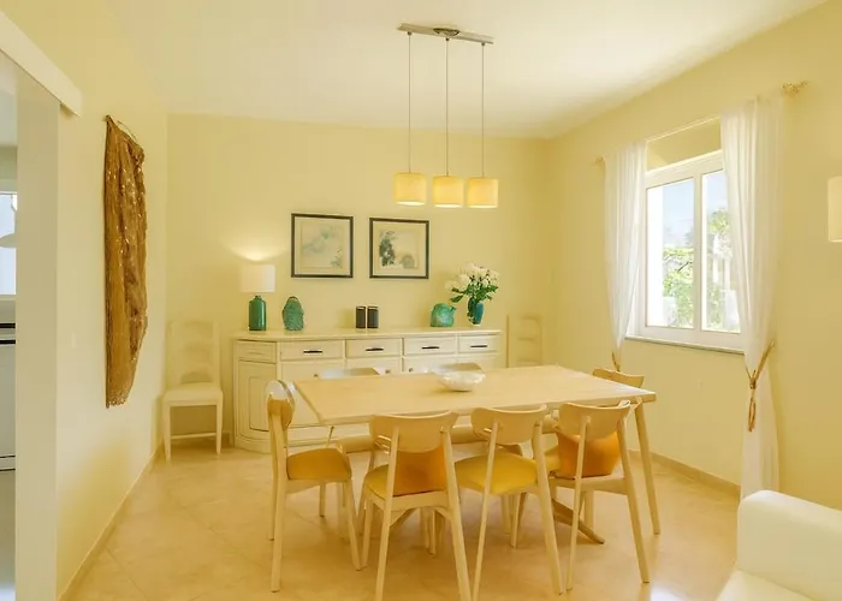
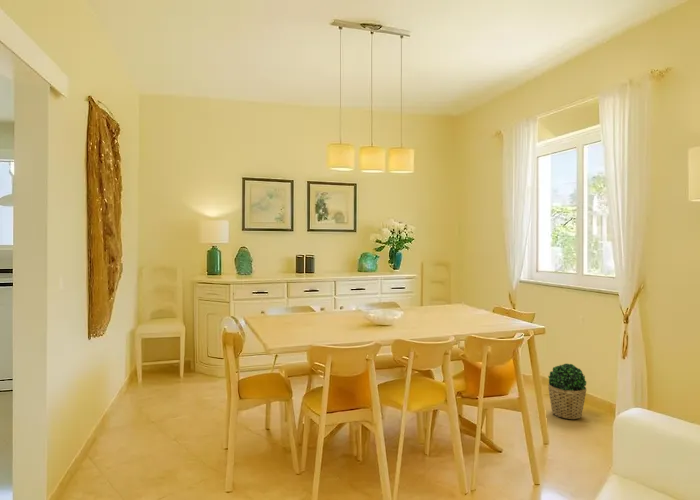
+ potted plant (566, 389)
